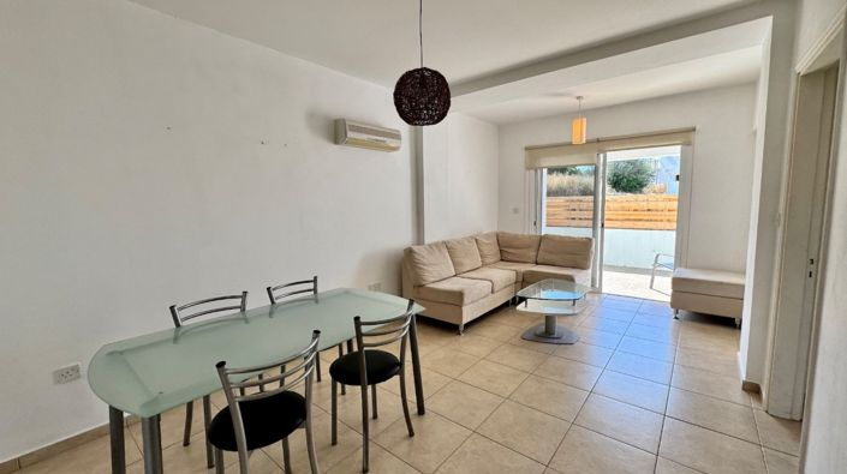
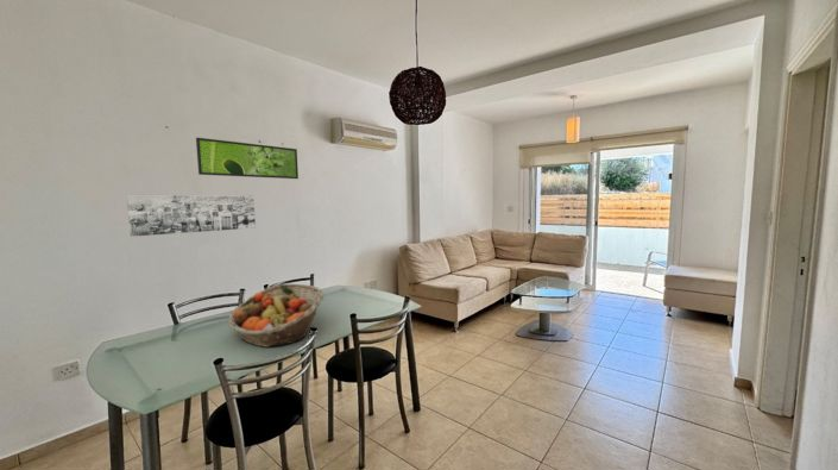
+ fruit basket (277, 313)
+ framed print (252, 159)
+ wall art (199, 213)
